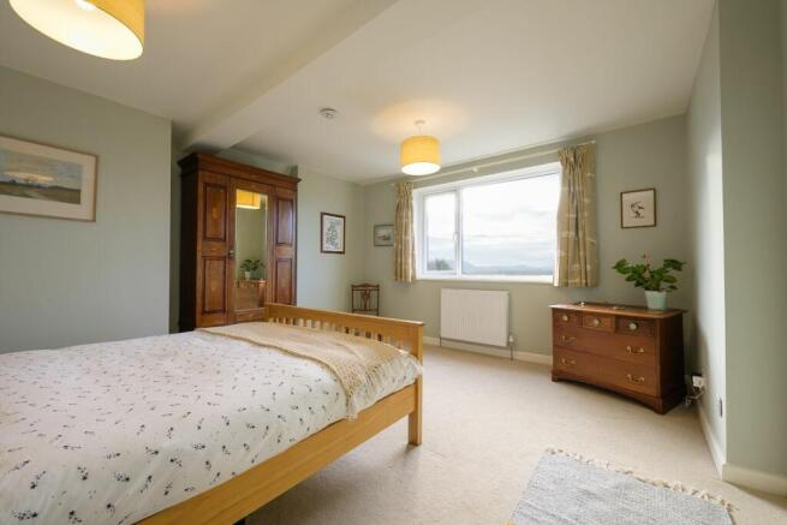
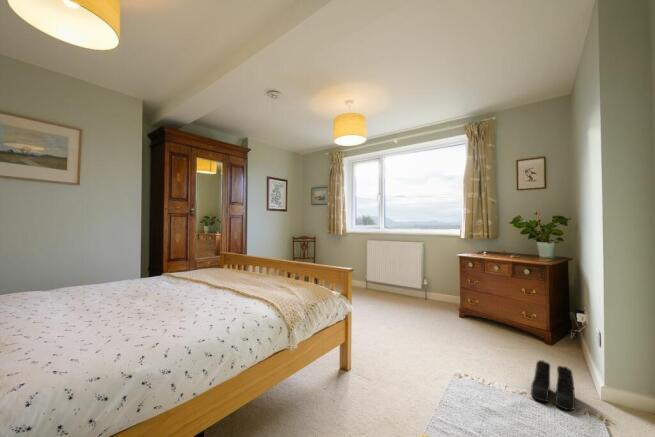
+ boots (549, 381)
